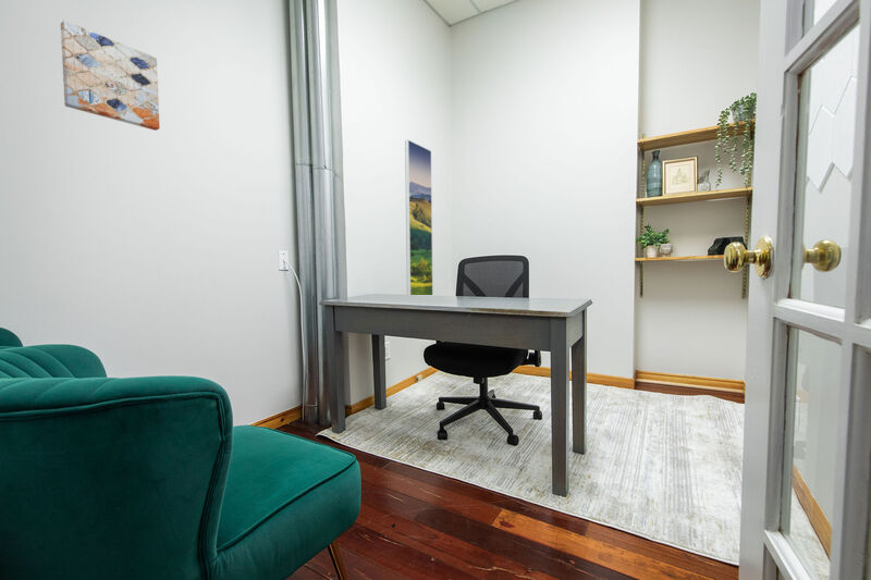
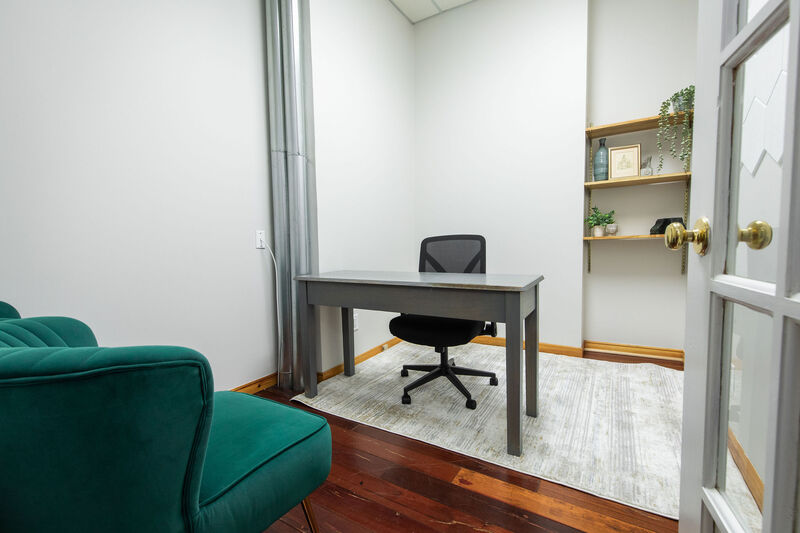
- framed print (419, 222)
- wall art (113, 79)
